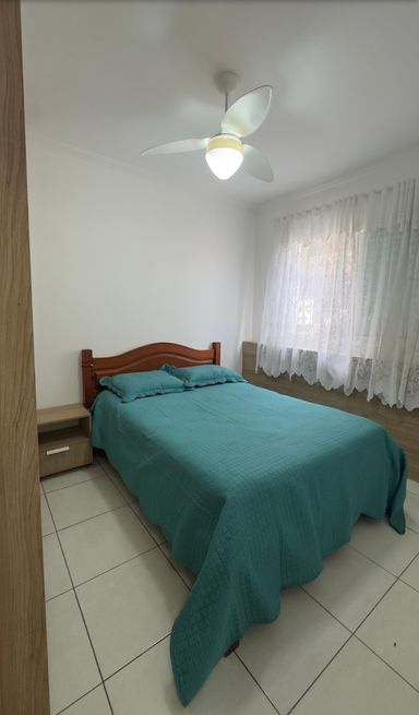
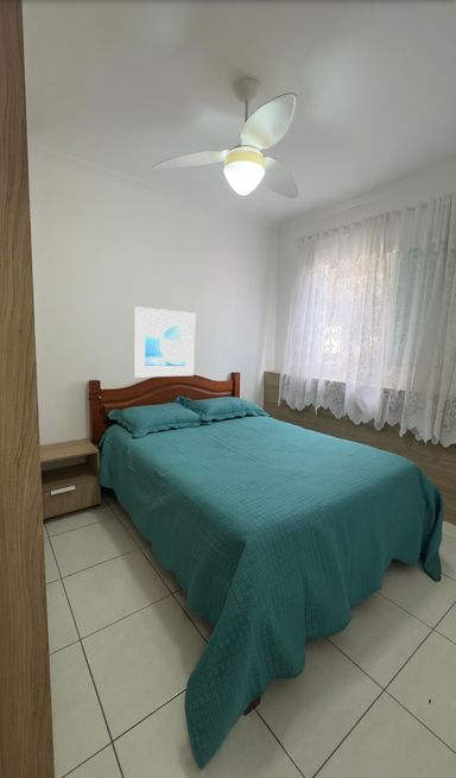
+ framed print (165, 343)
